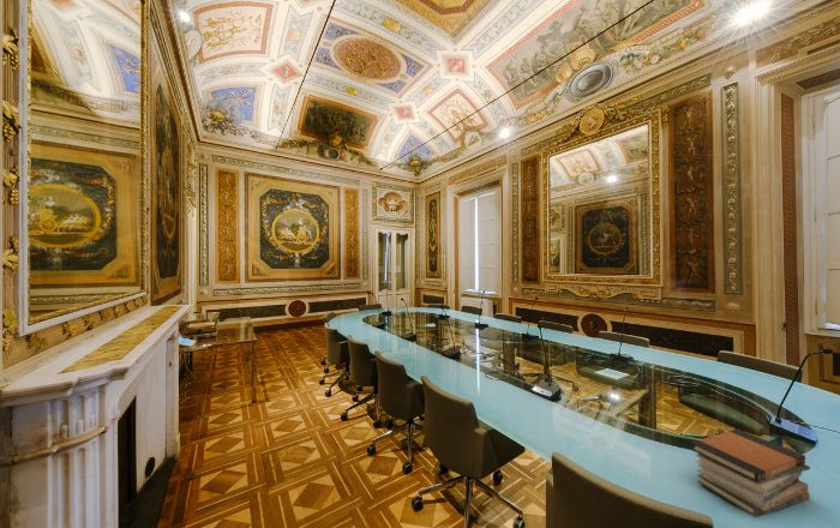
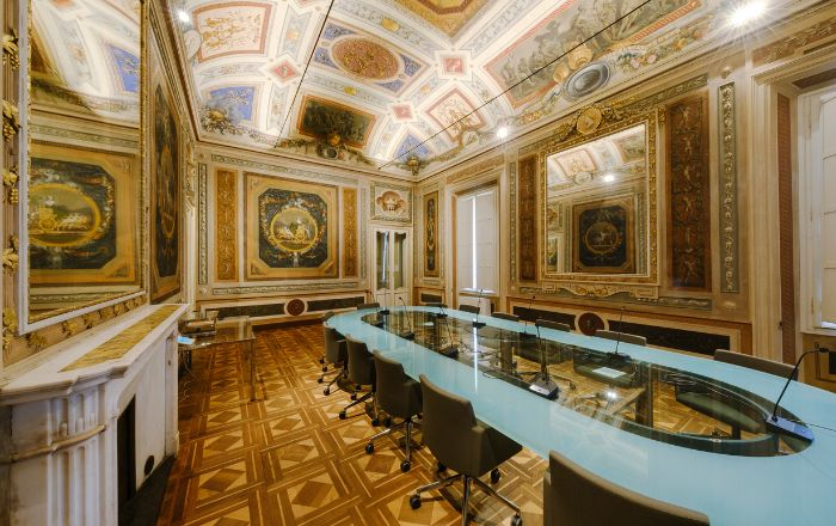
- book stack (748, 469)
